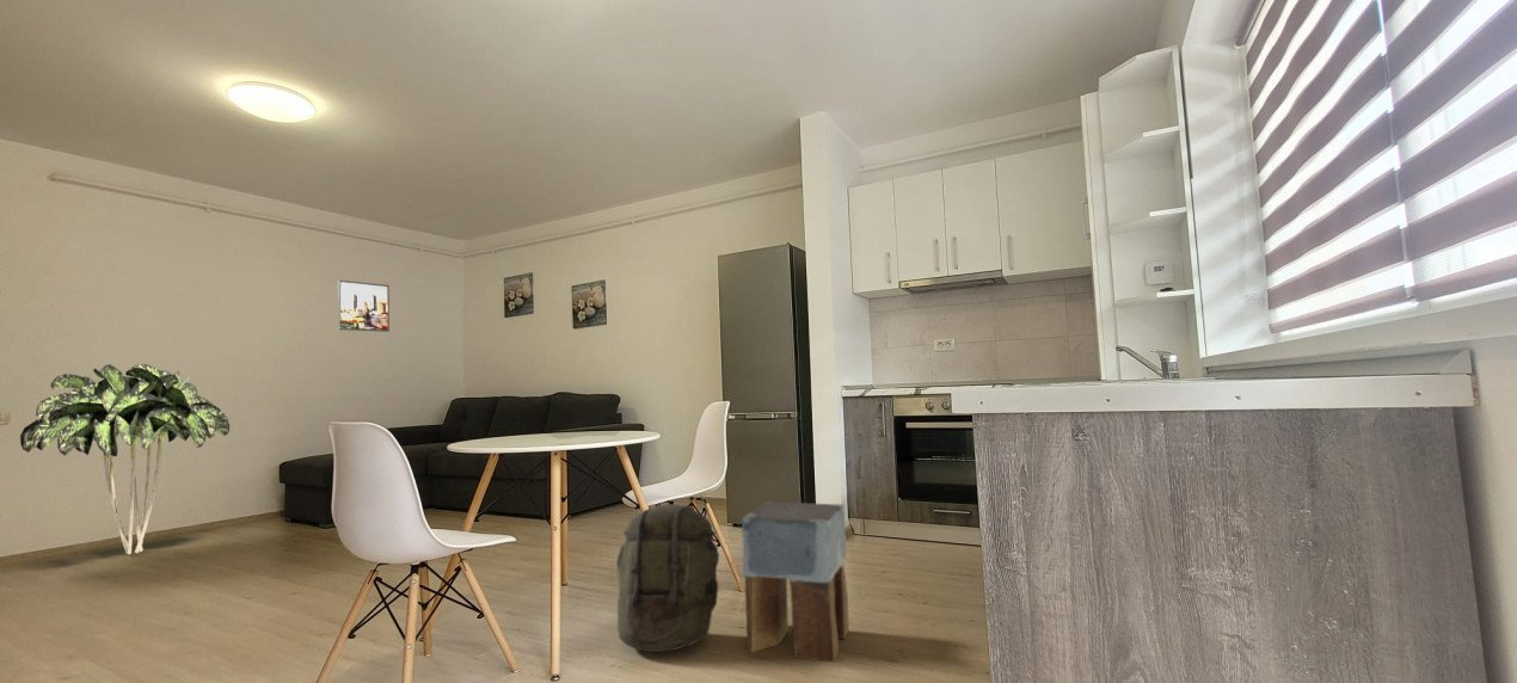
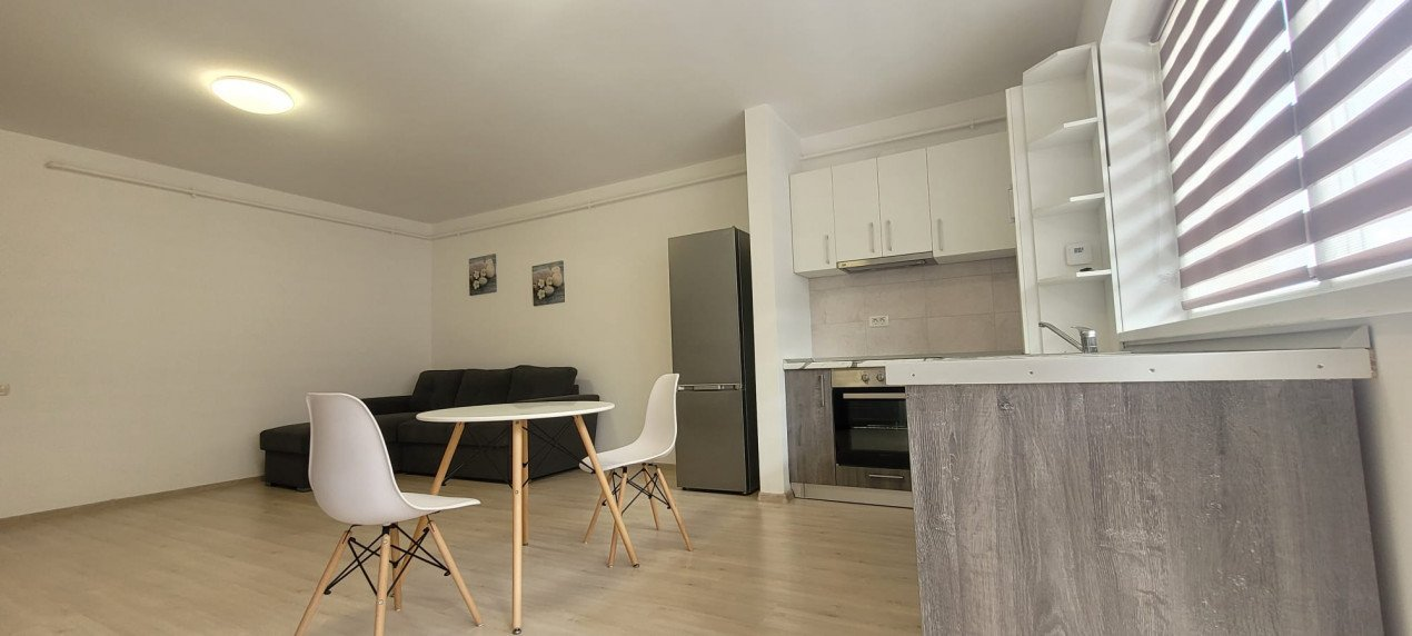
- indoor plant (133, 457)
- backpack (664, 573)
- stool (797, 574)
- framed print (364, 306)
